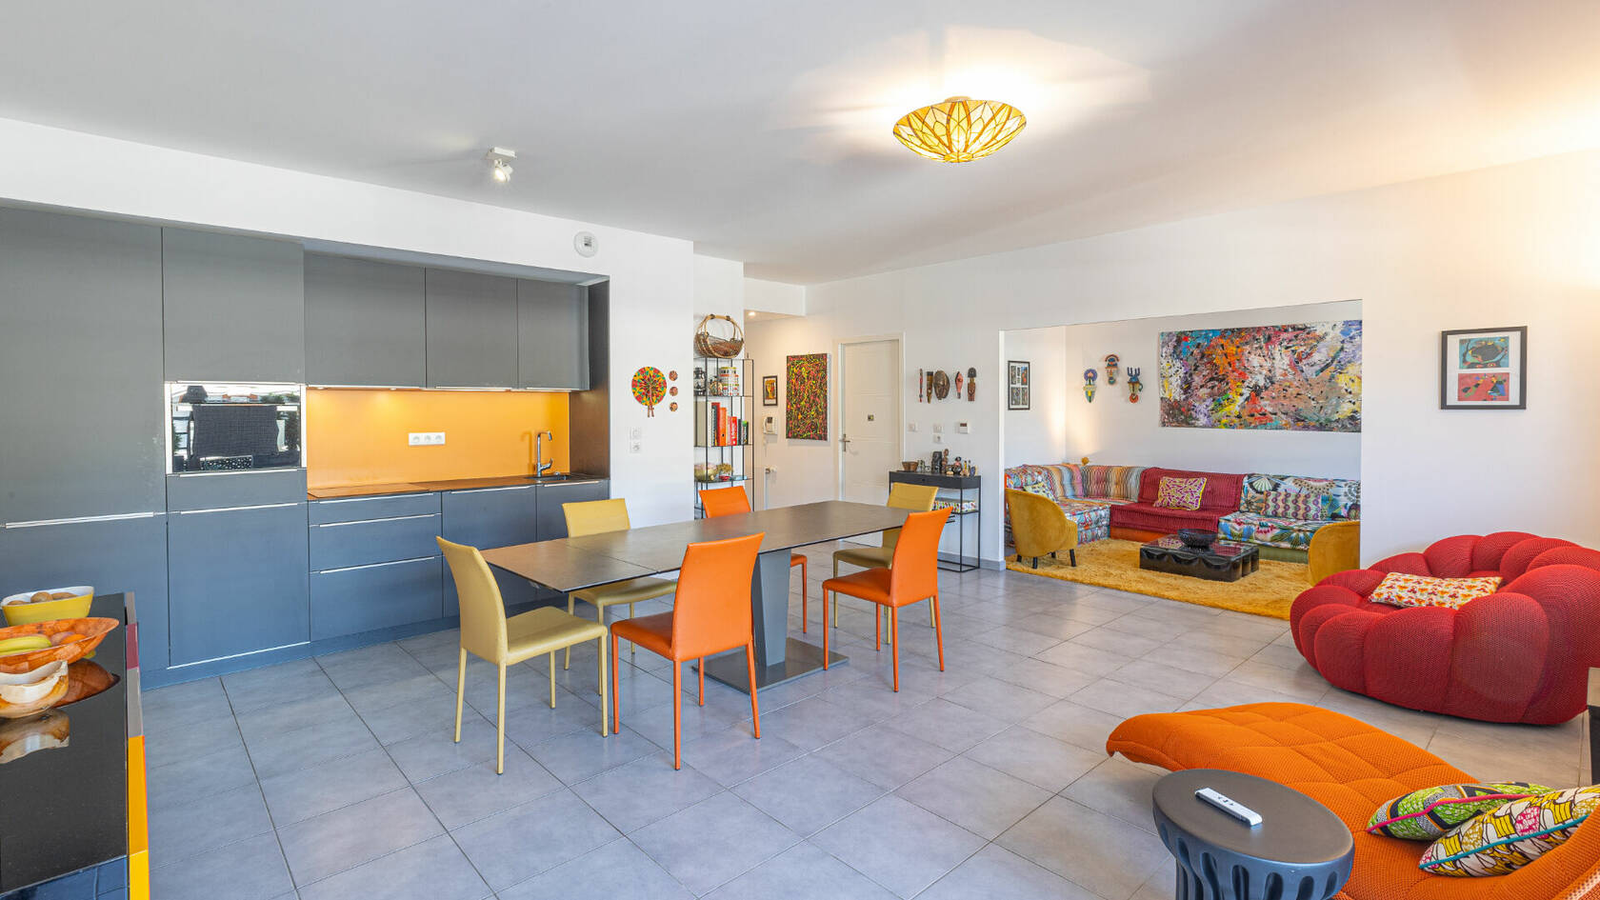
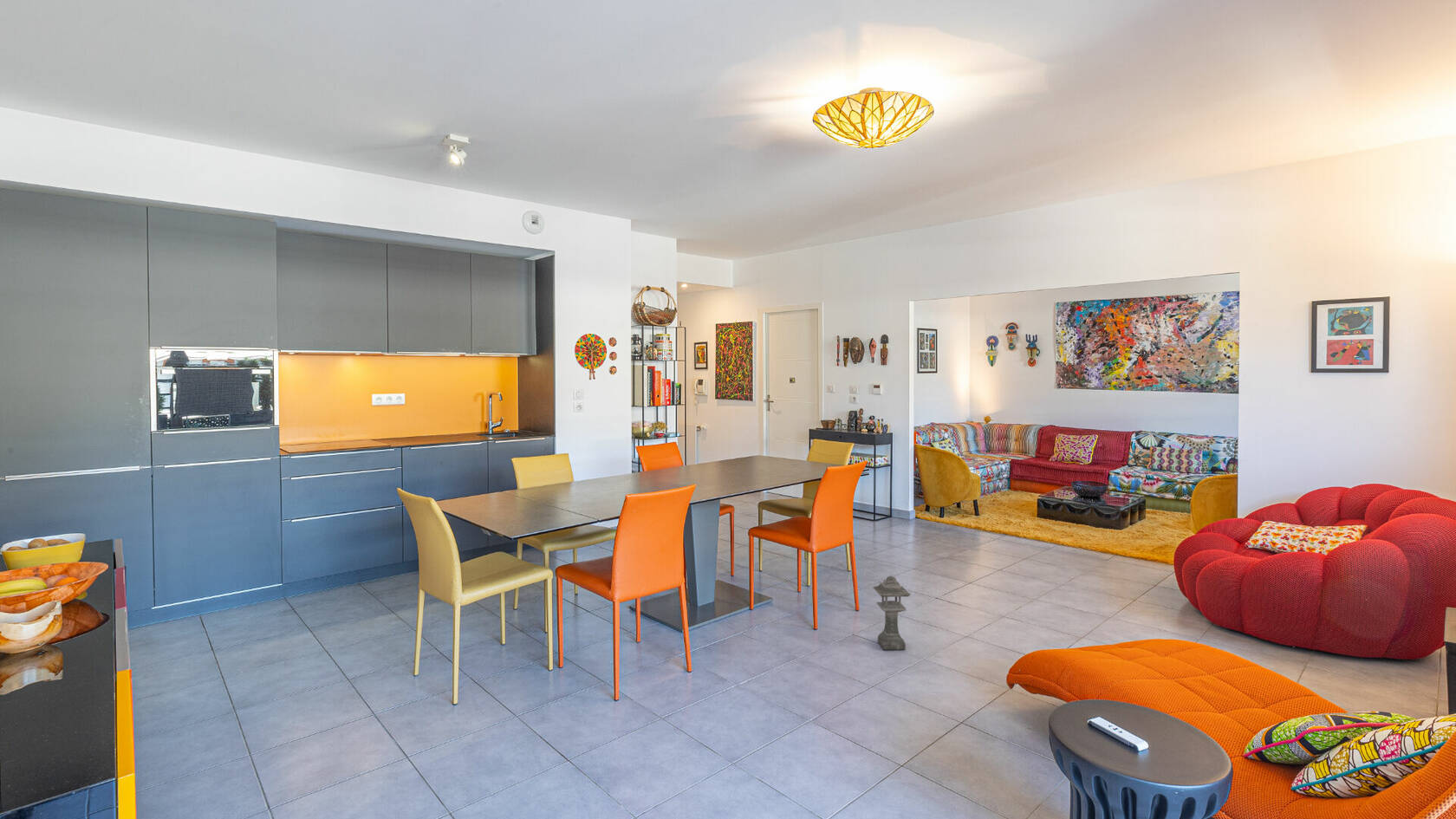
+ lantern (891, 611)
